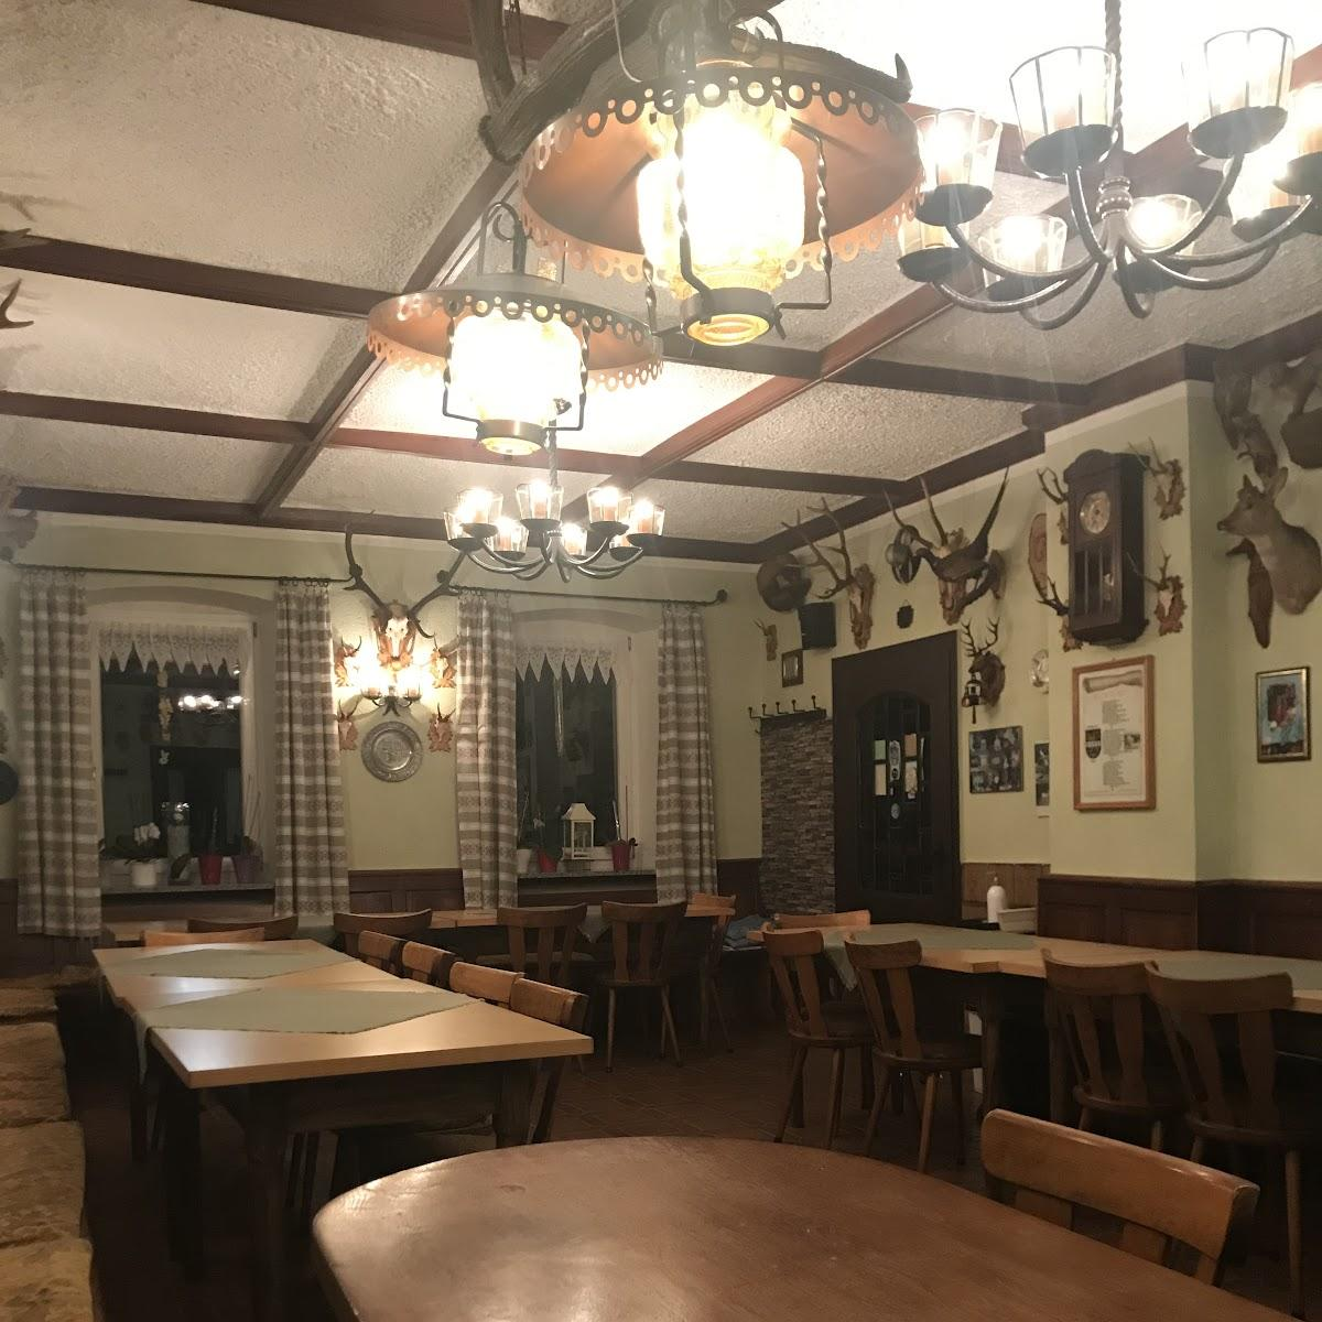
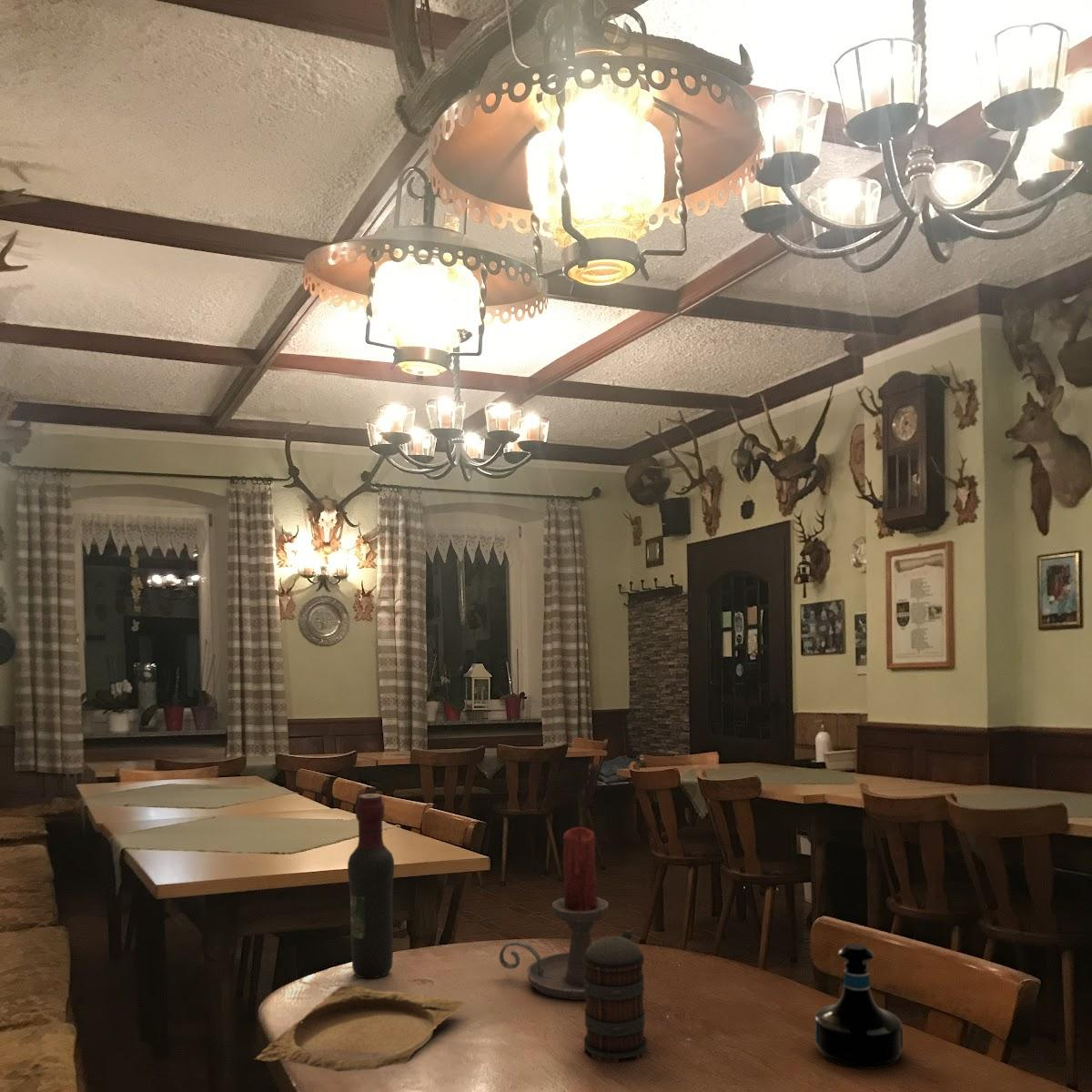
+ ashtray (365, 1026)
+ tequila bottle (856, 998)
+ beer mug (619, 989)
+ candle holder (564, 905)
+ wine bottle (371, 884)
